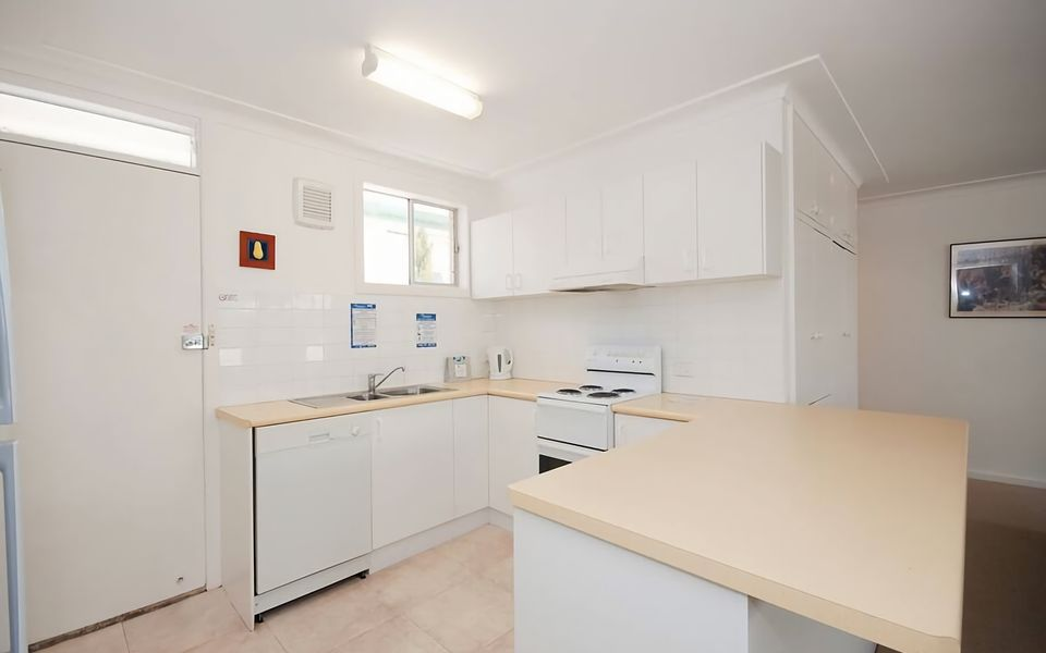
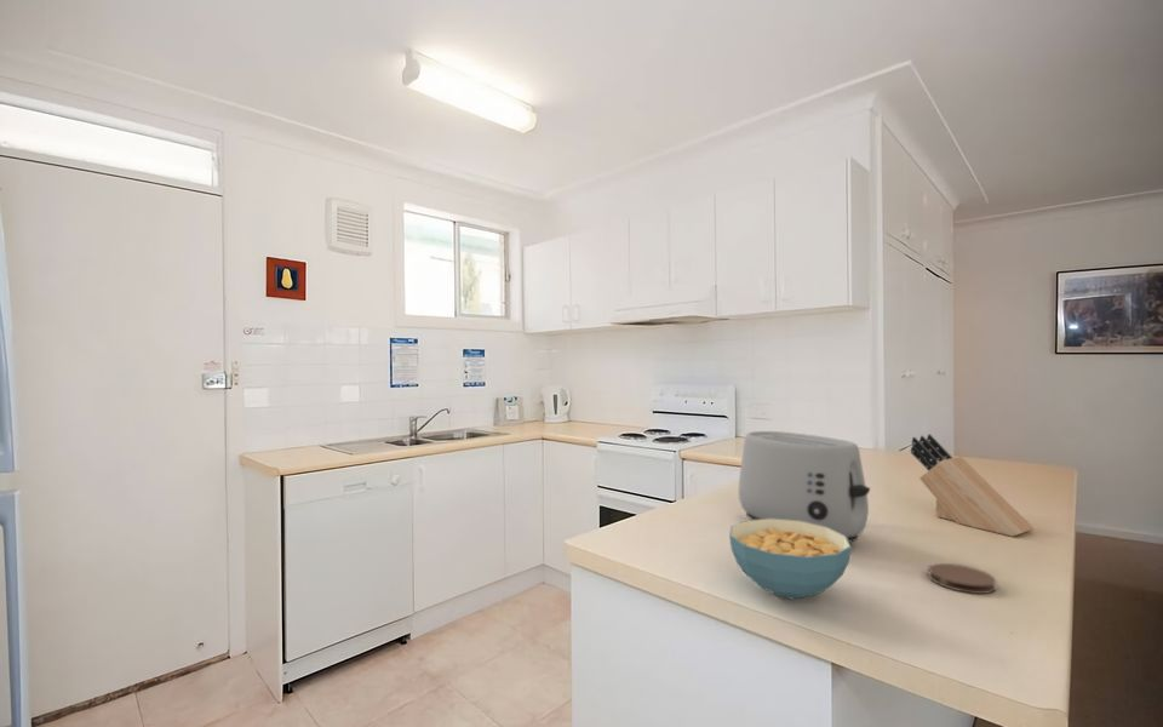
+ cereal bowl (787, 563)
+ coaster (961, 577)
+ knife block (964, 480)
+ toaster (798, 485)
